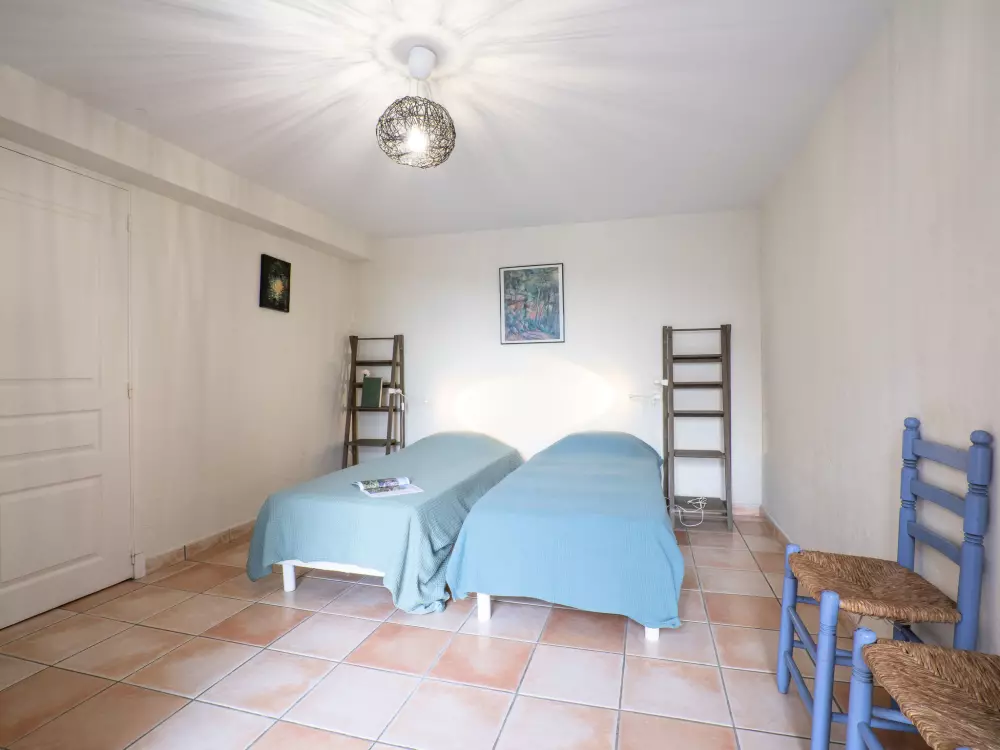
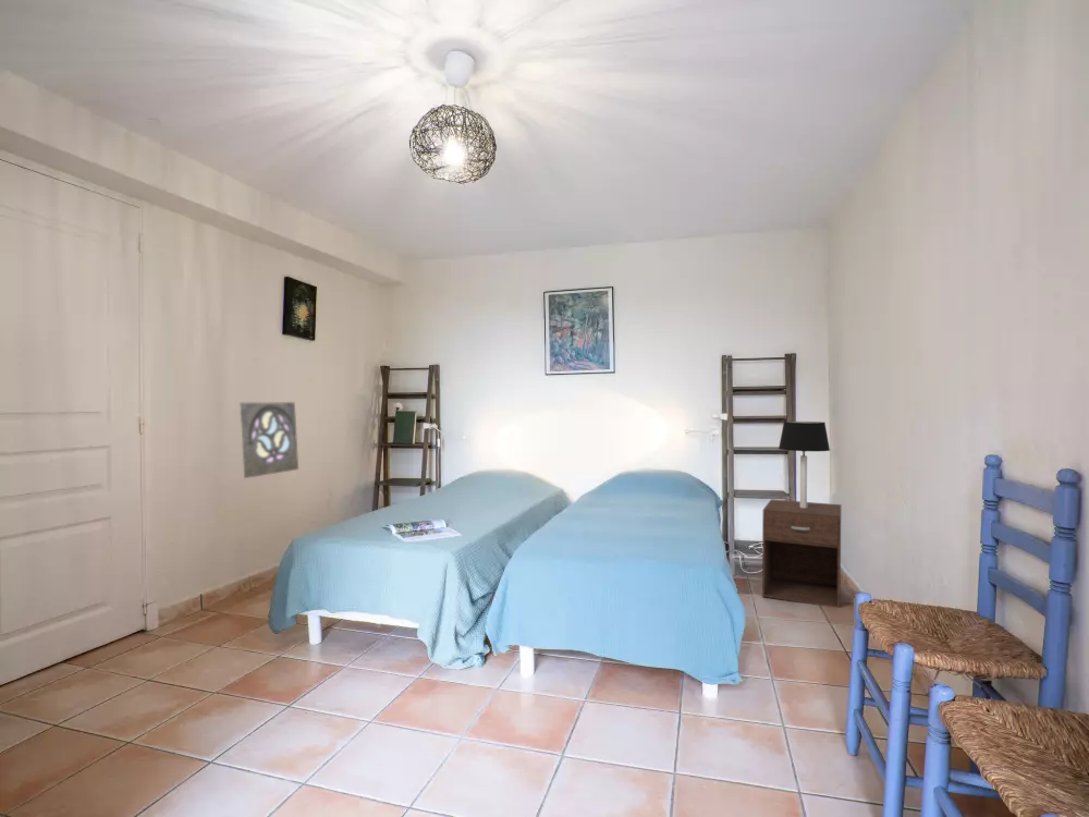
+ wall ornament (270, 438)
+ table lamp (804, 464)
+ nightstand (802, 549)
